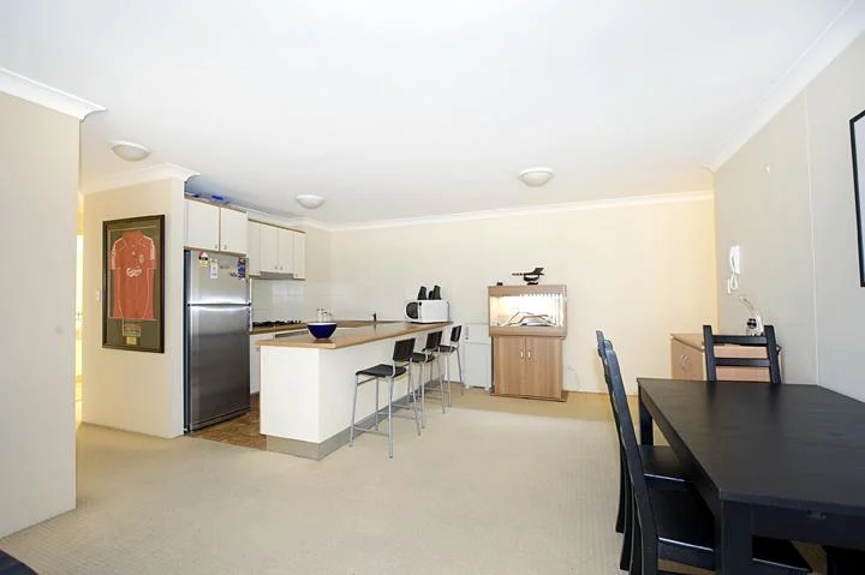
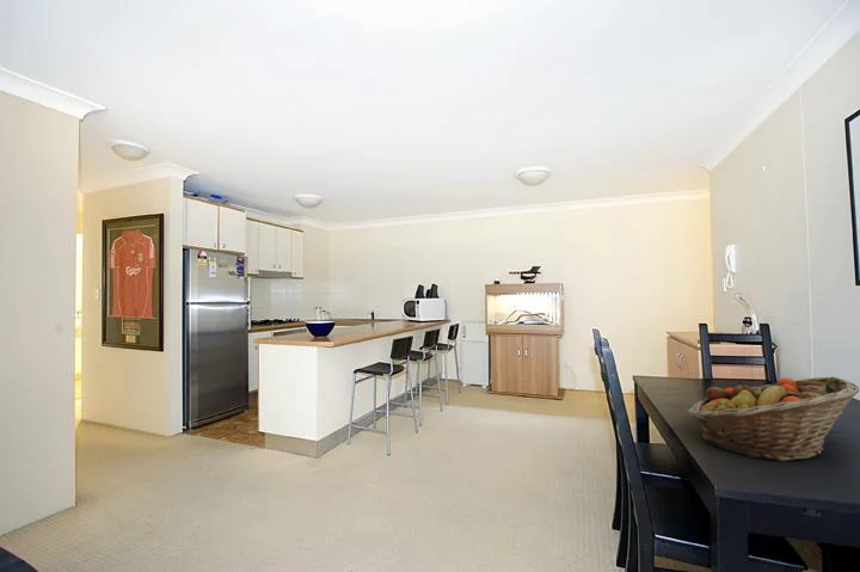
+ fruit basket (766, 410)
